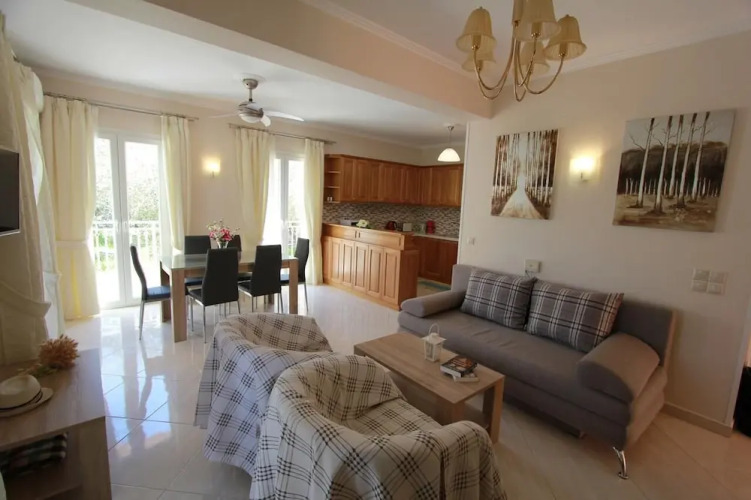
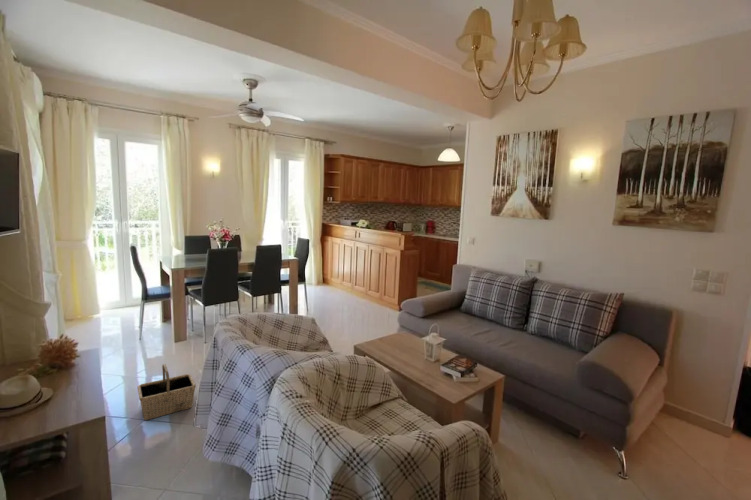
+ basket (167, 388)
